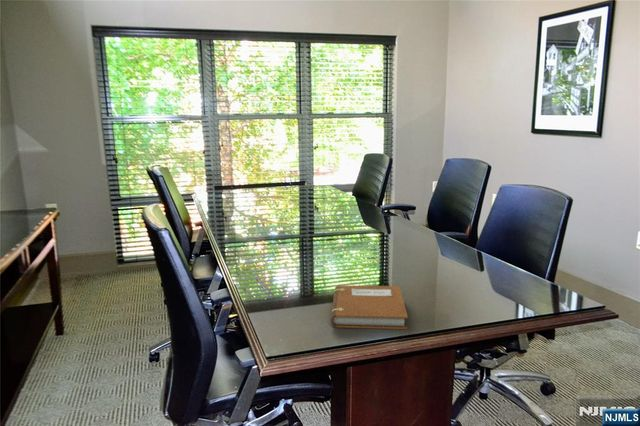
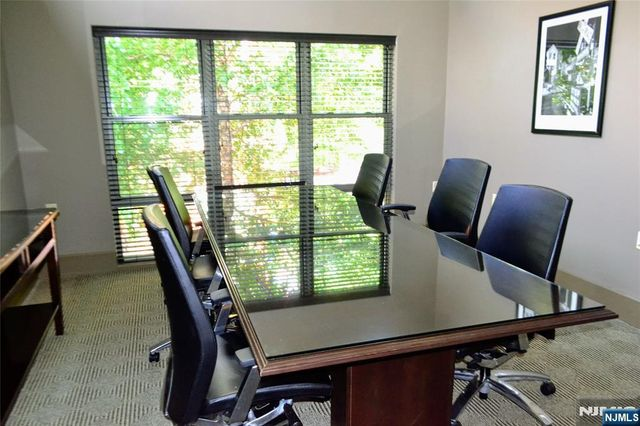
- notebook (367, 304)
